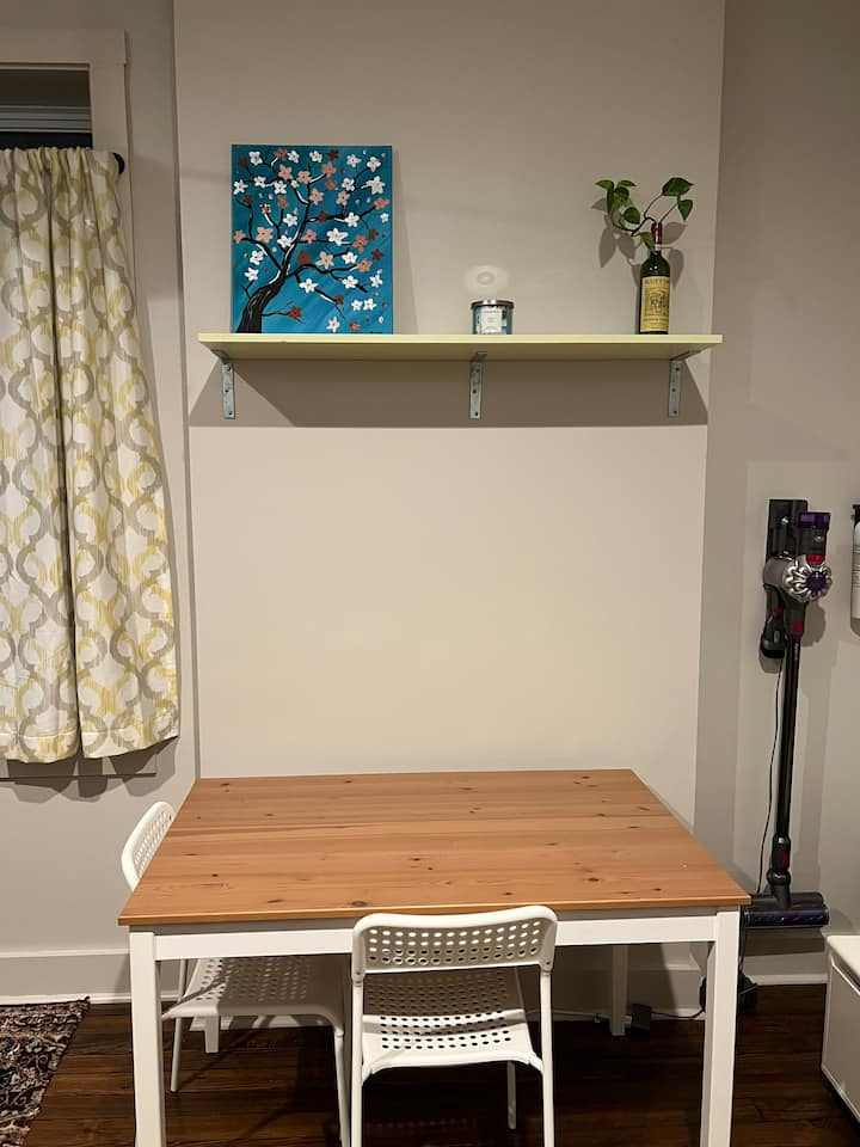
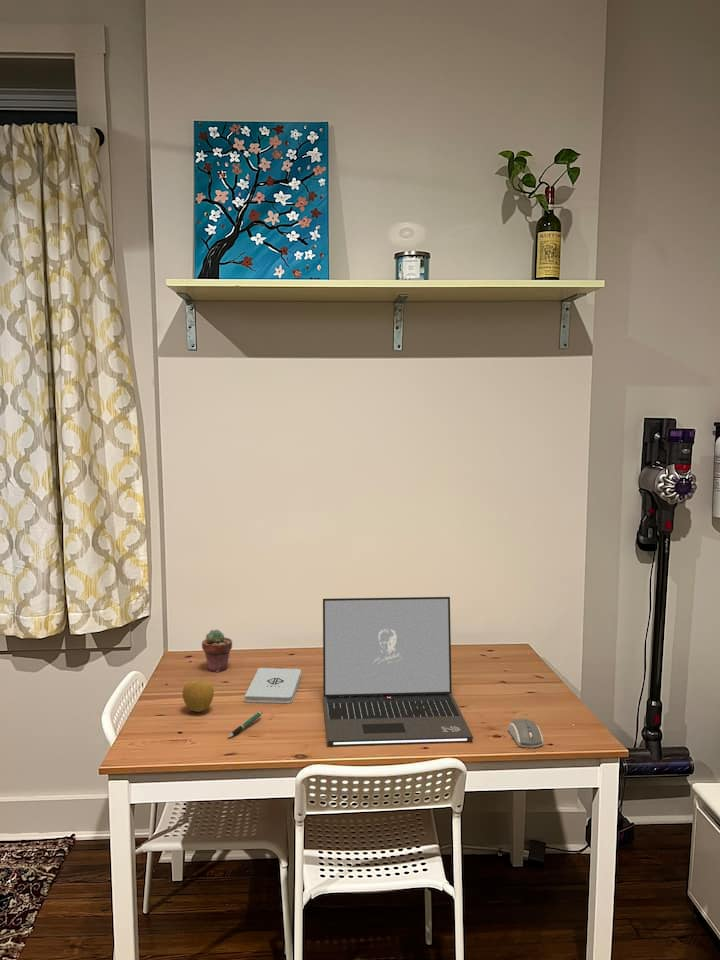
+ apple (198, 695)
+ computer mouse (524, 728)
+ potted succulent (217, 648)
+ laptop (393, 666)
+ pen (245, 724)
+ notepad (274, 684)
